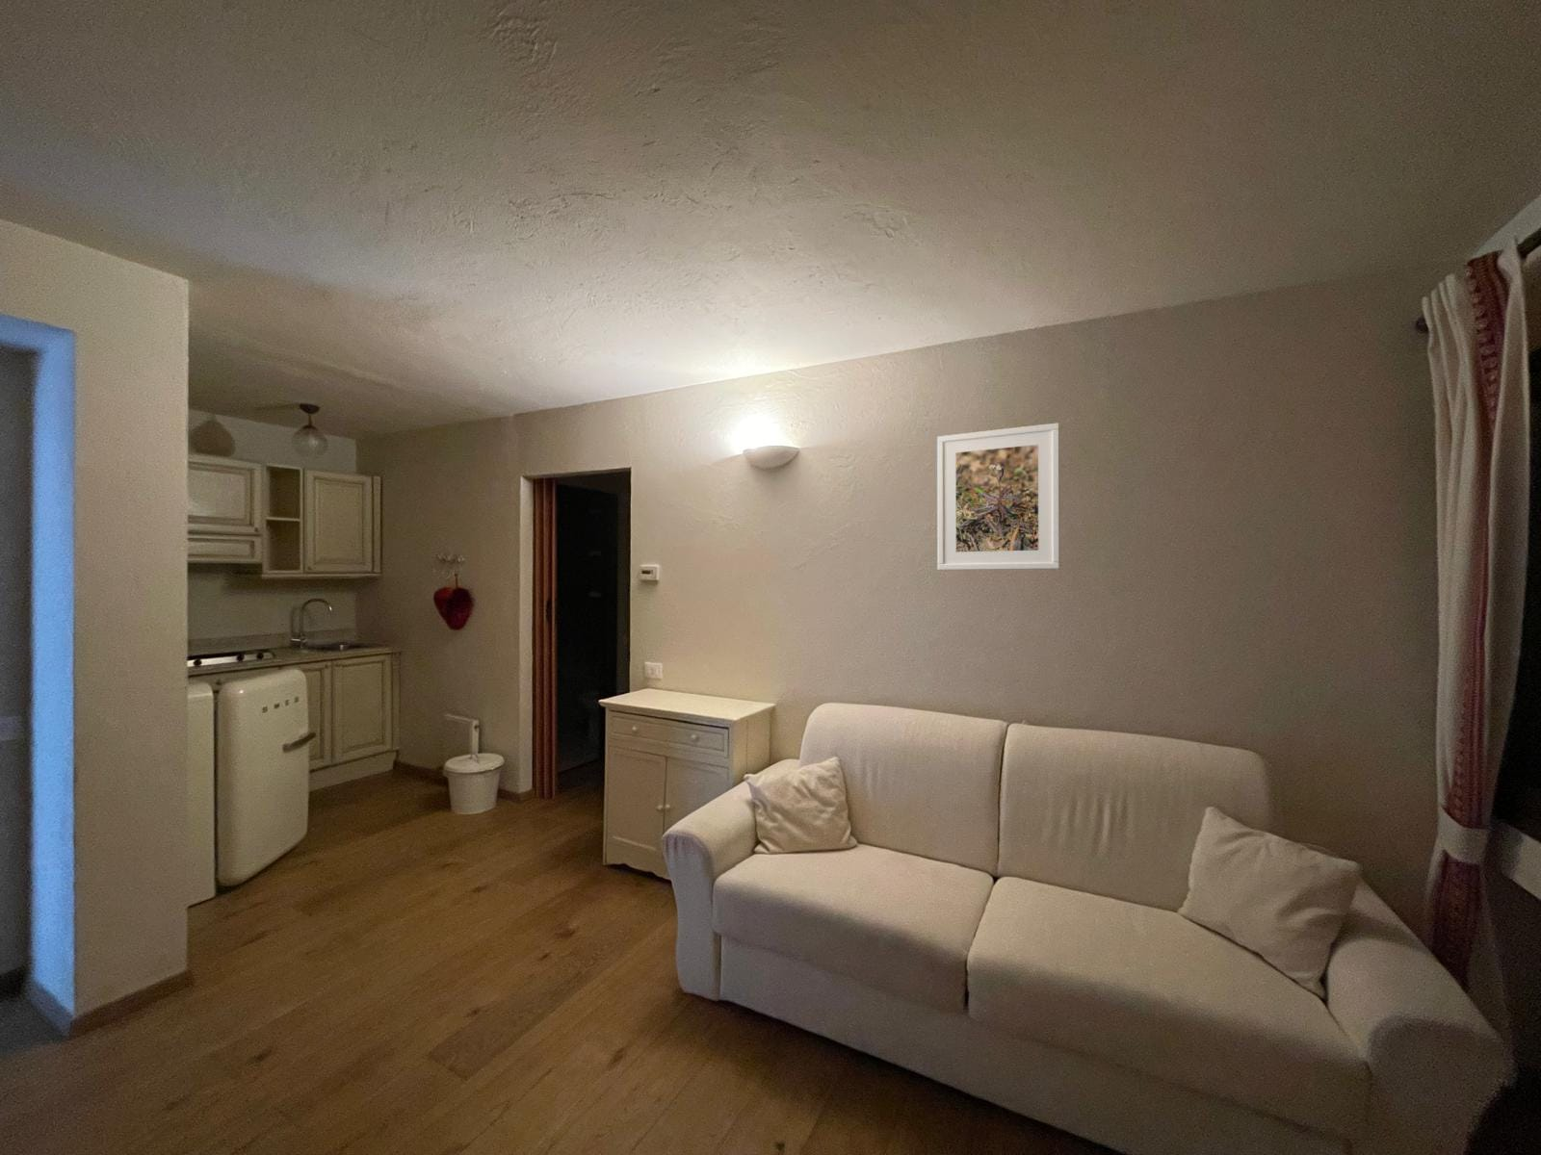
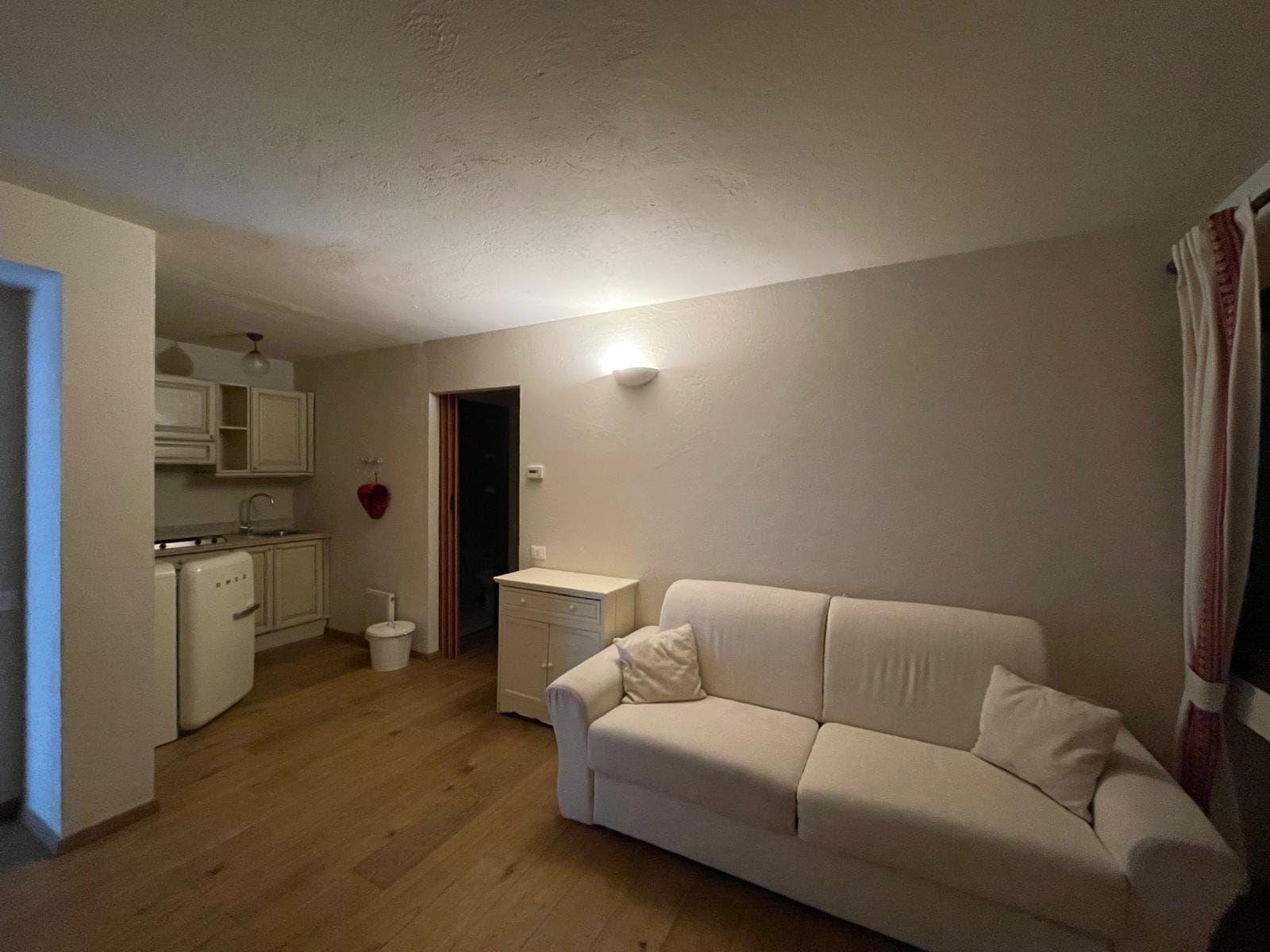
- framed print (996, 500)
